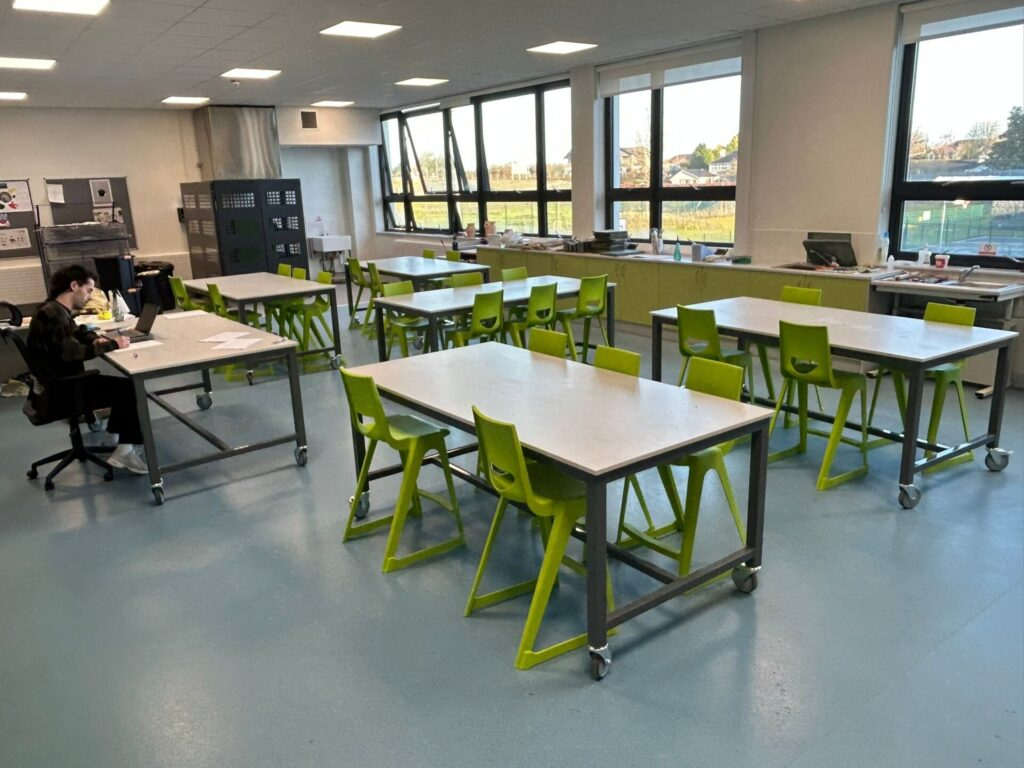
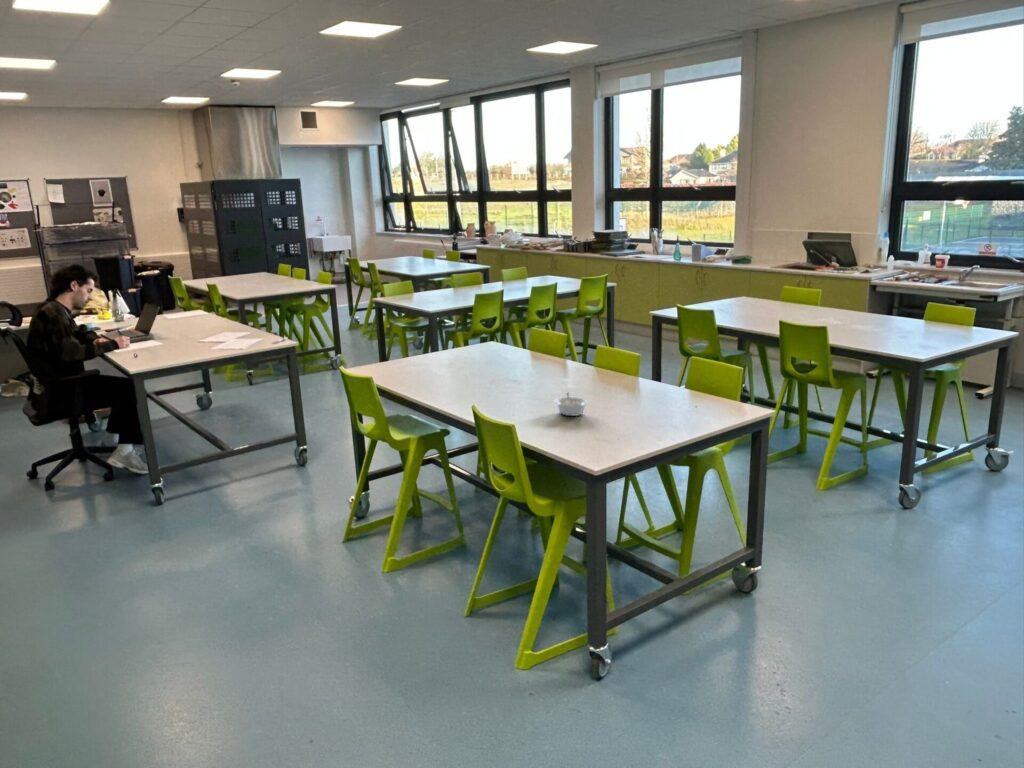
+ legume (570, 405)
